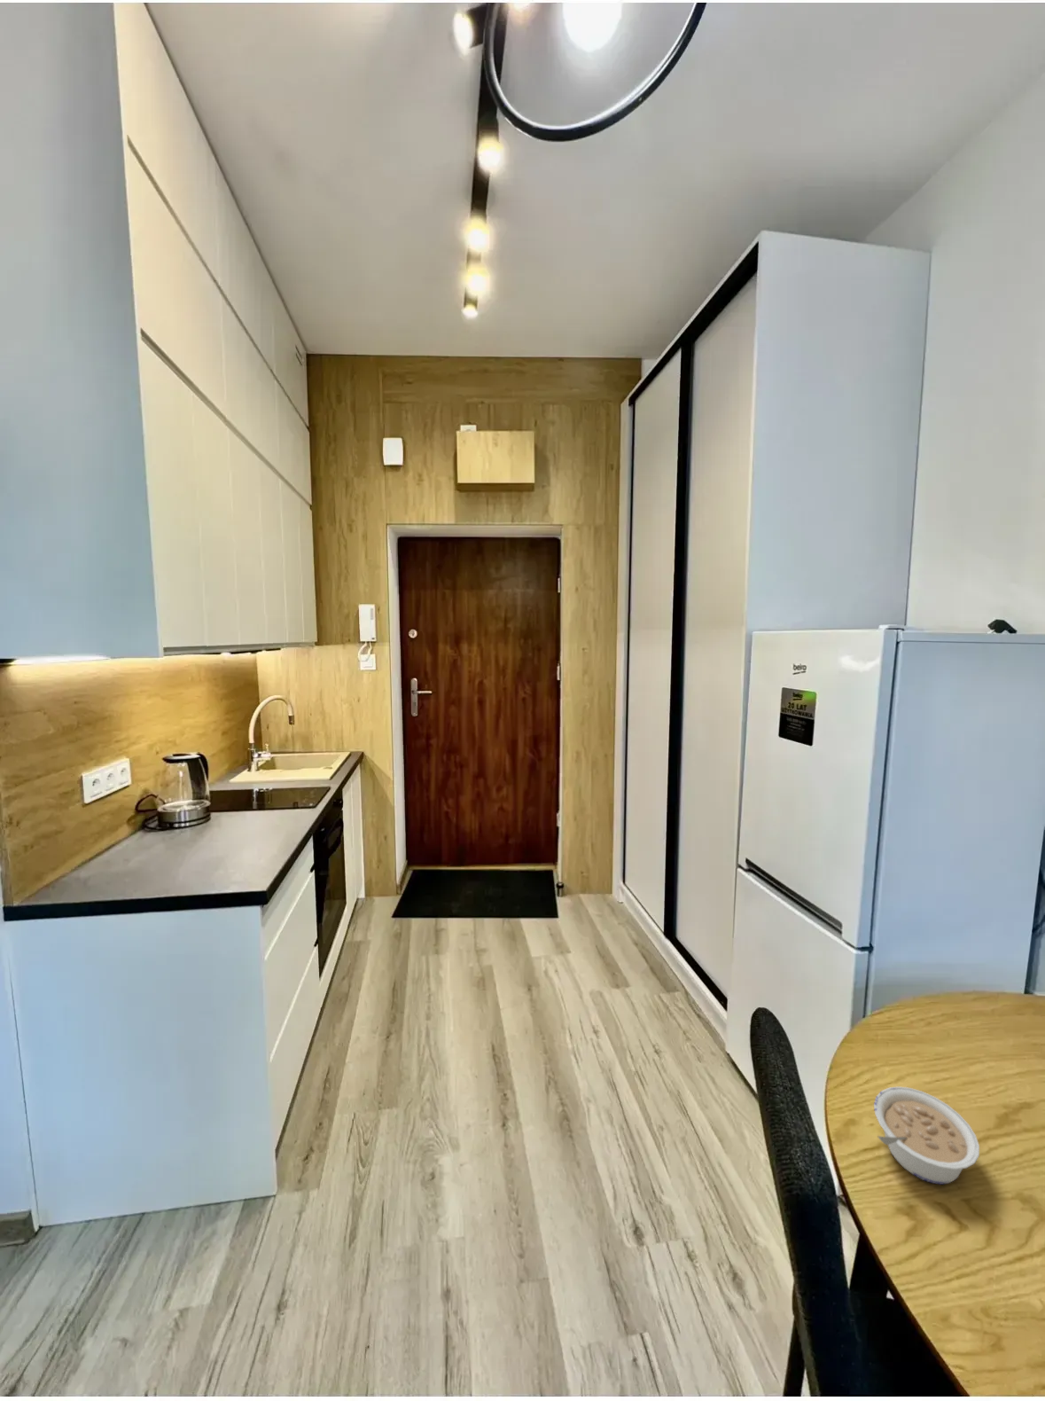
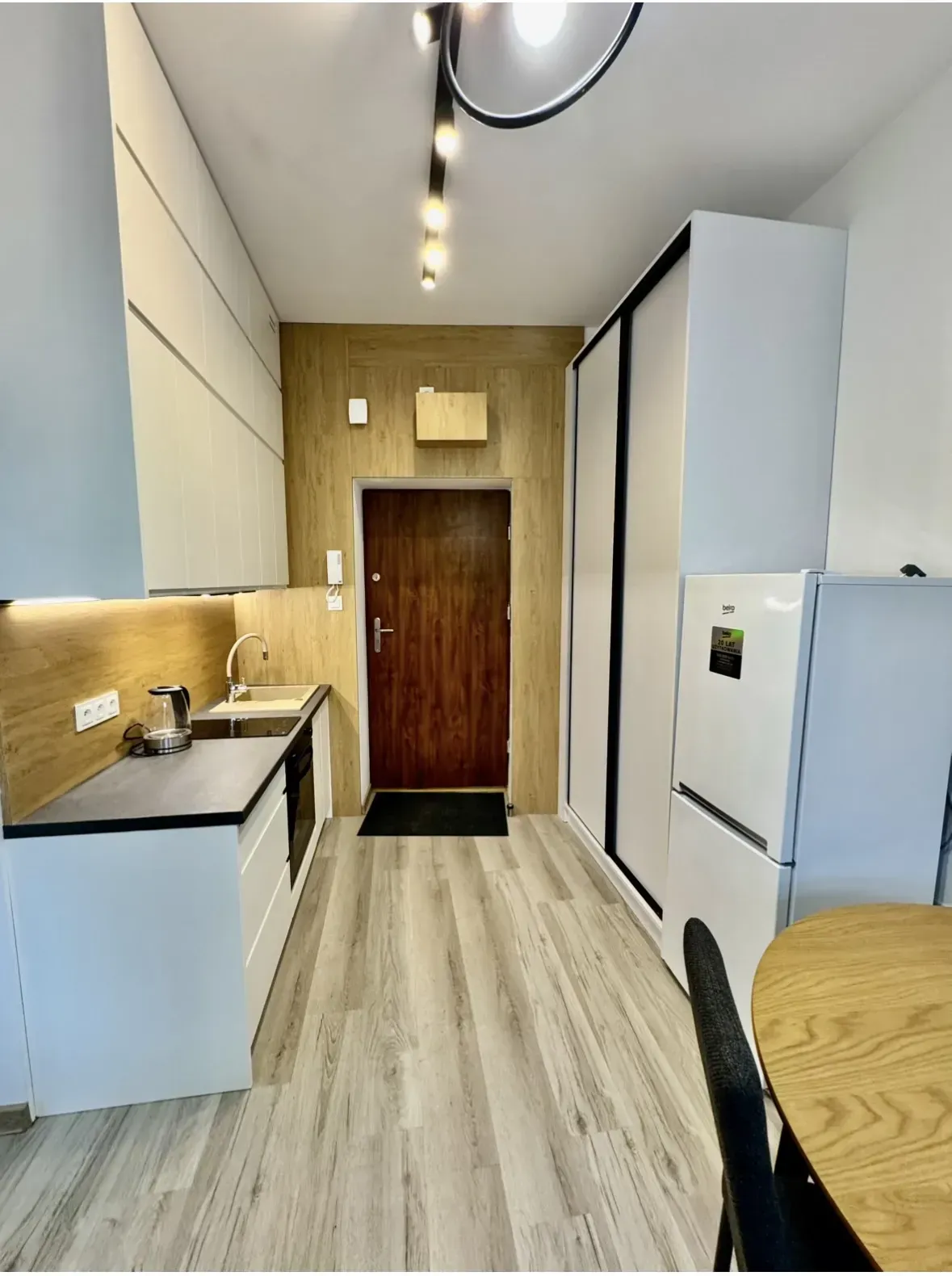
- legume (923, 1139)
